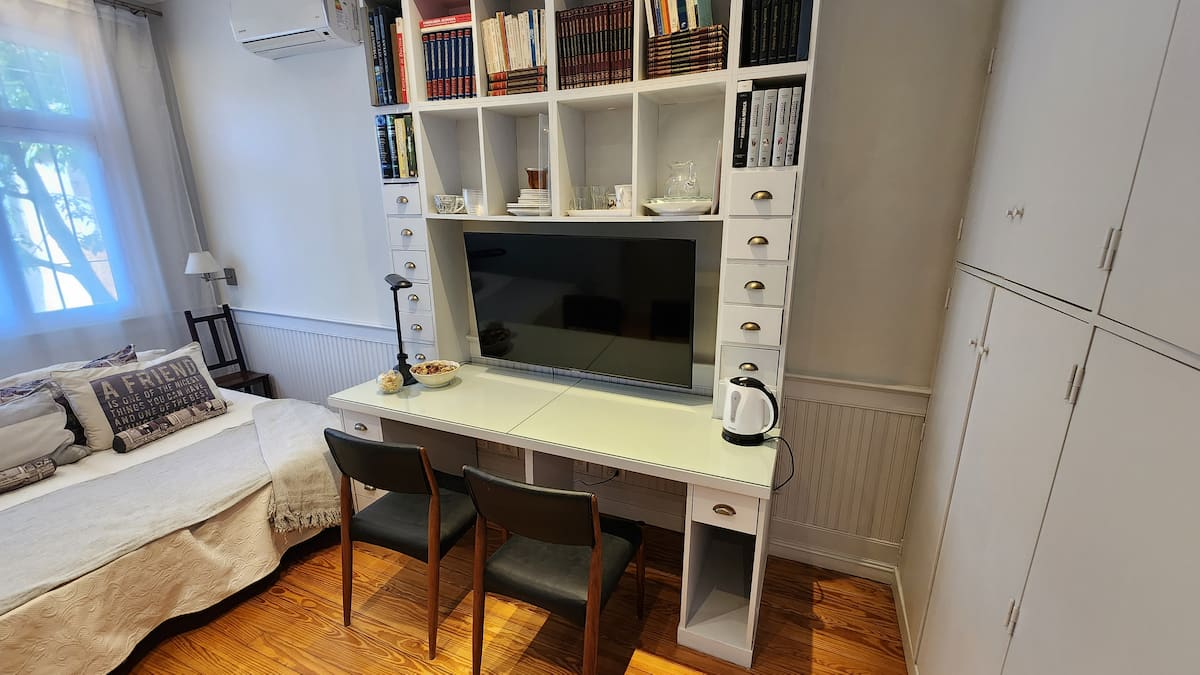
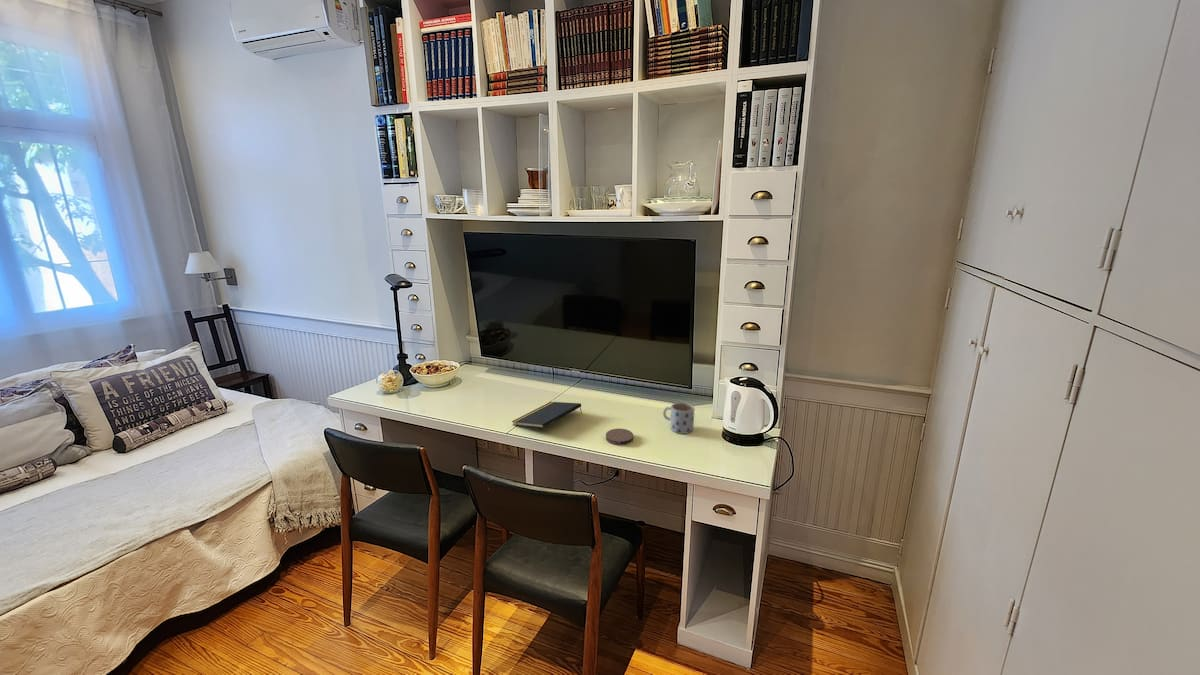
+ mug (678, 417)
+ coaster (619, 436)
+ notepad (547, 413)
